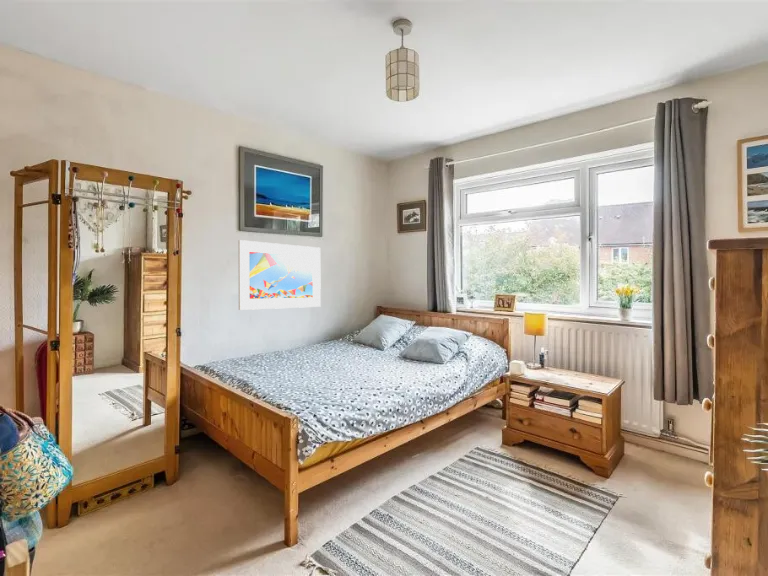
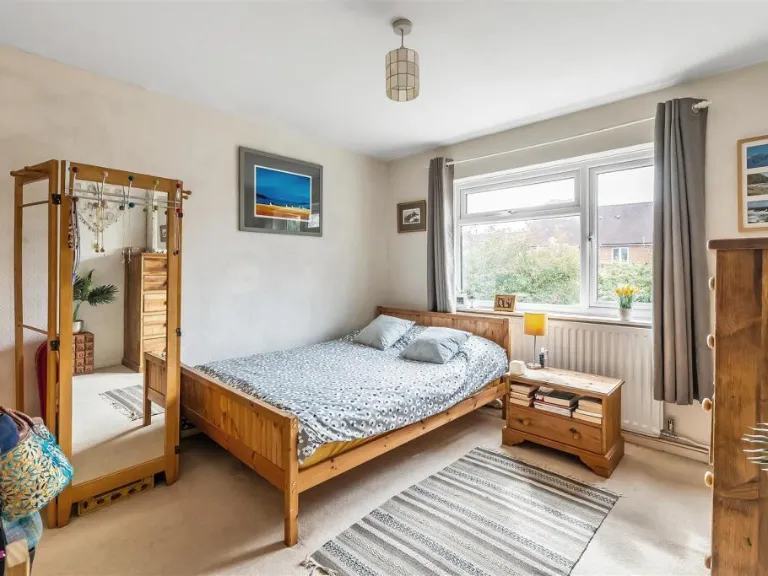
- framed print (282, 276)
